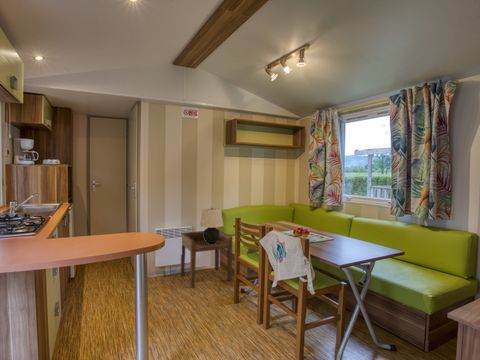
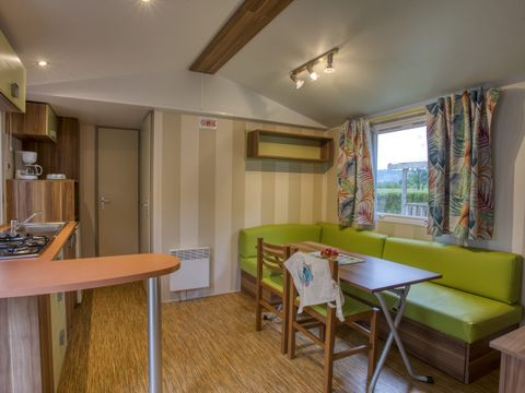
- table lamp (211, 225)
- side table (205, 250)
